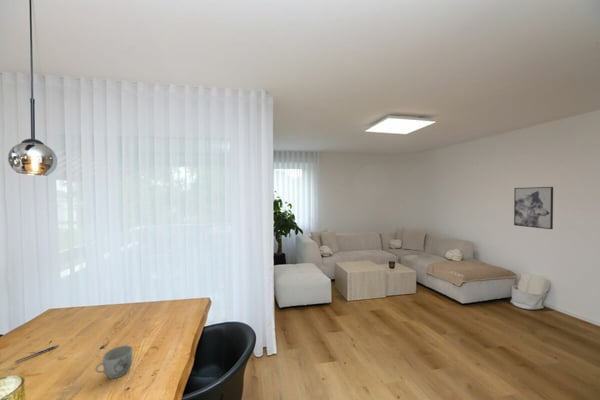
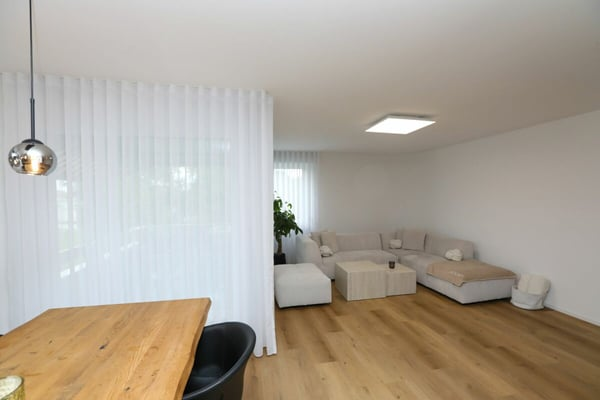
- wall art (532, 207)
- mug (114, 364)
- pen (37, 353)
